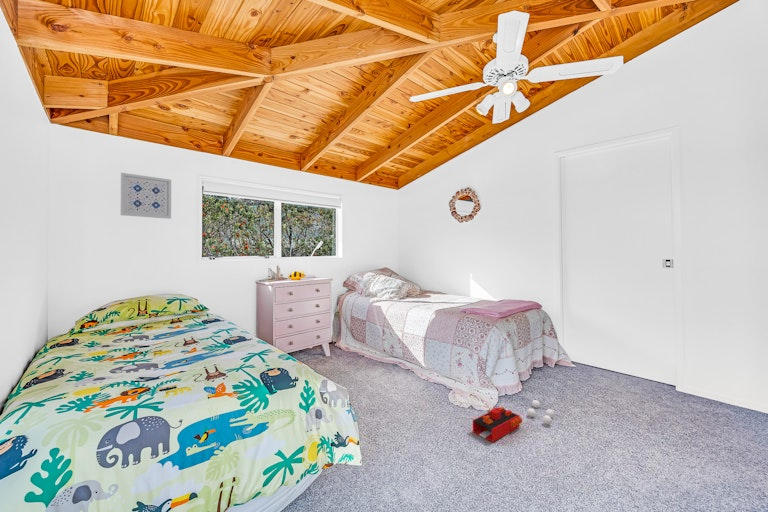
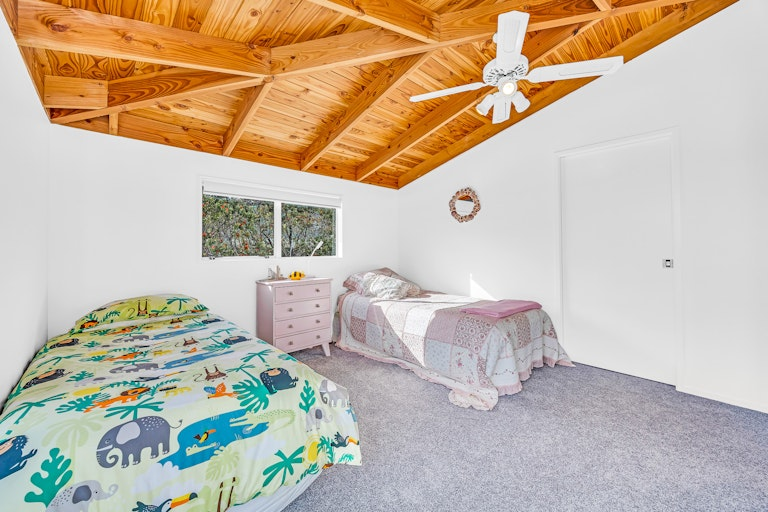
- ball (538, 407)
- wall art (146, 196)
- toy train (496, 419)
